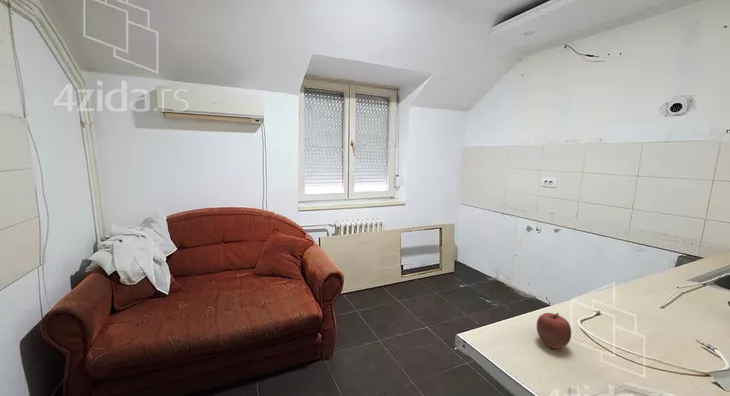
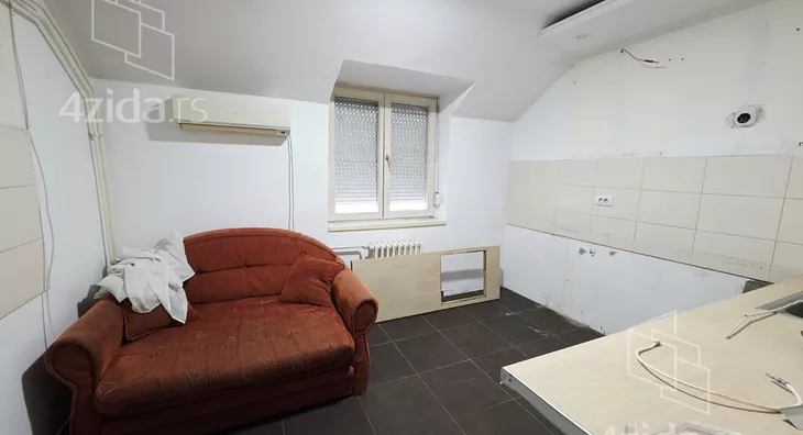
- apple (553, 328)
